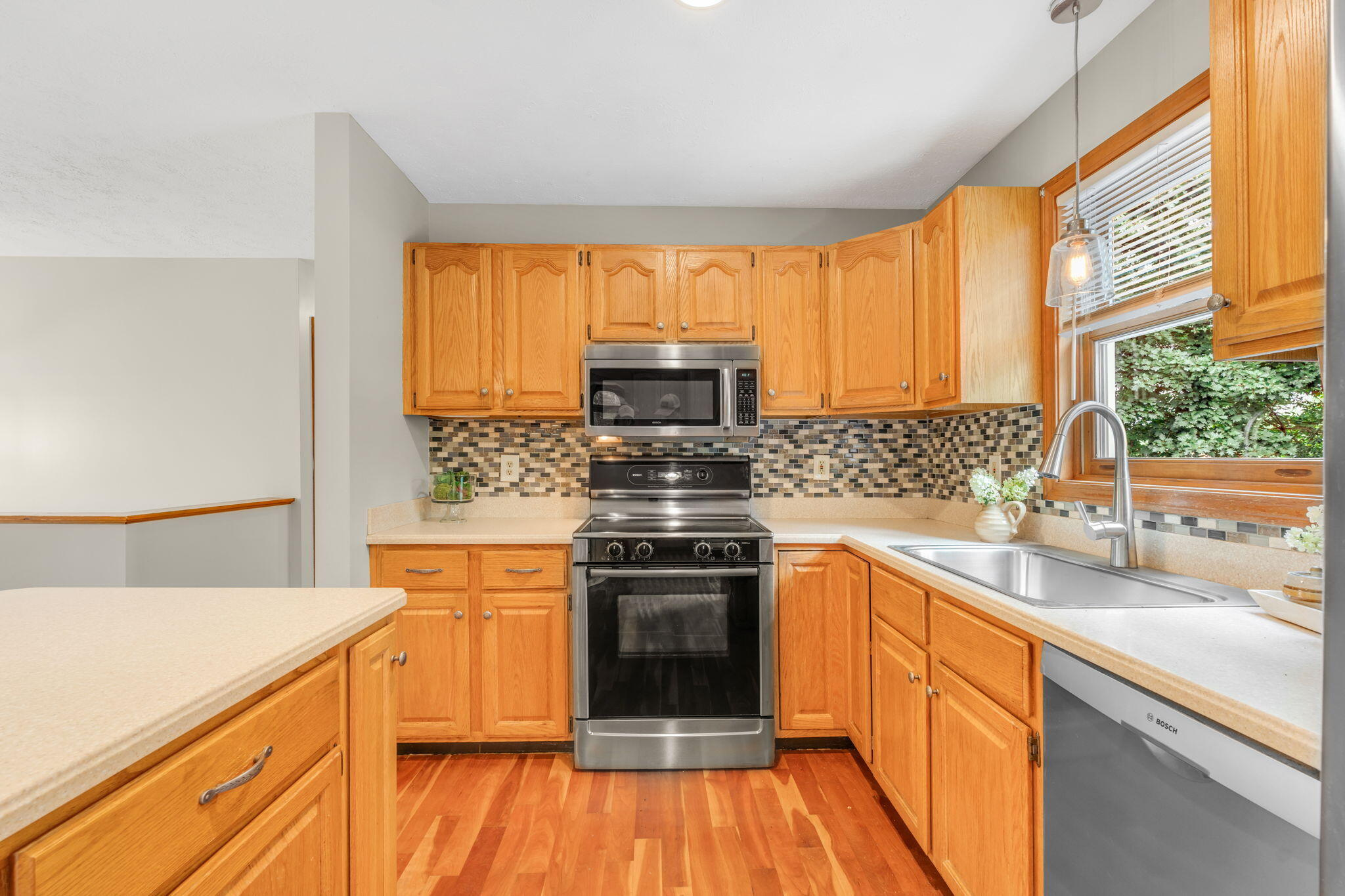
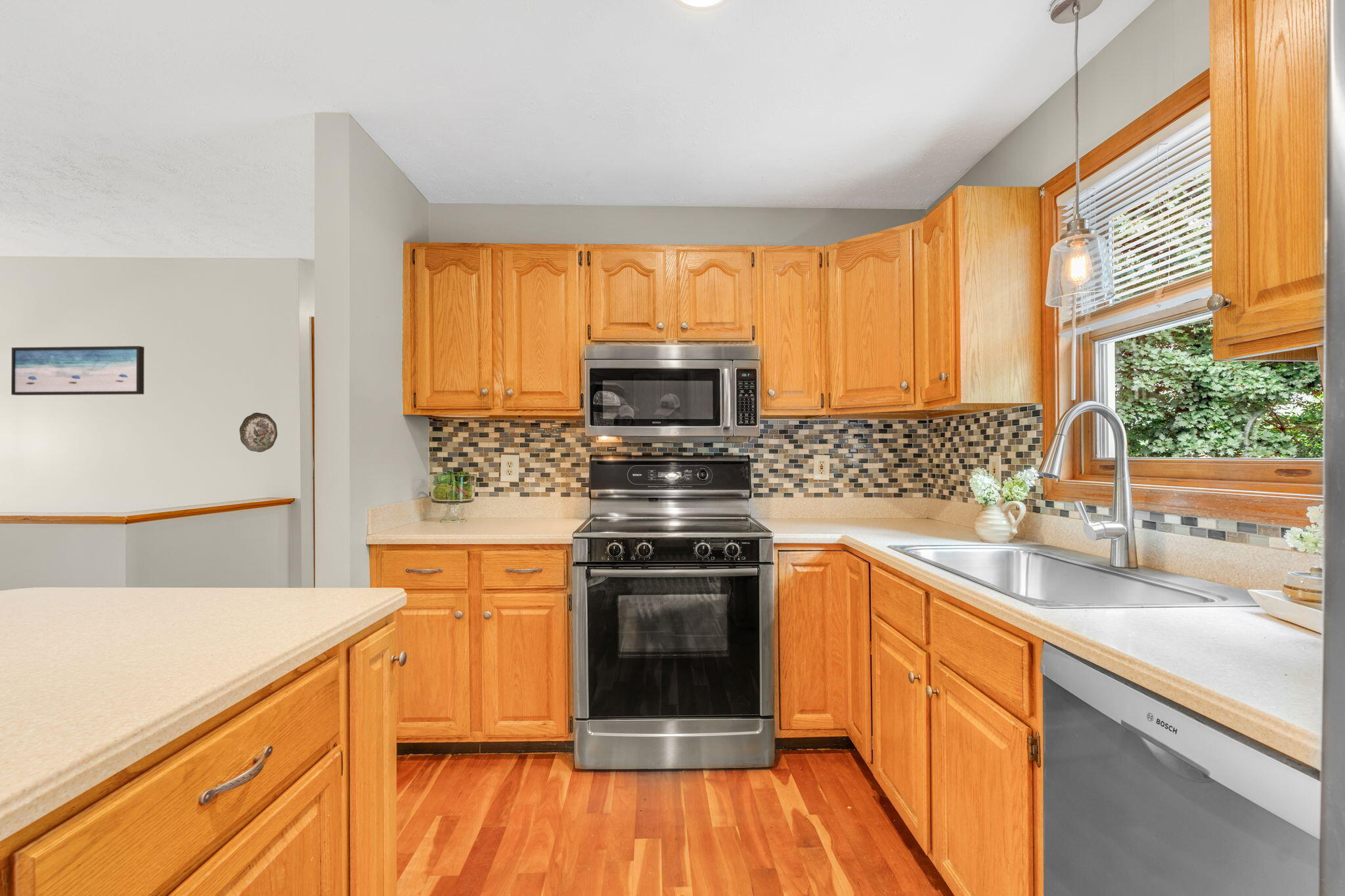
+ wall art (77, 371)
+ decorative plate (259, 432)
